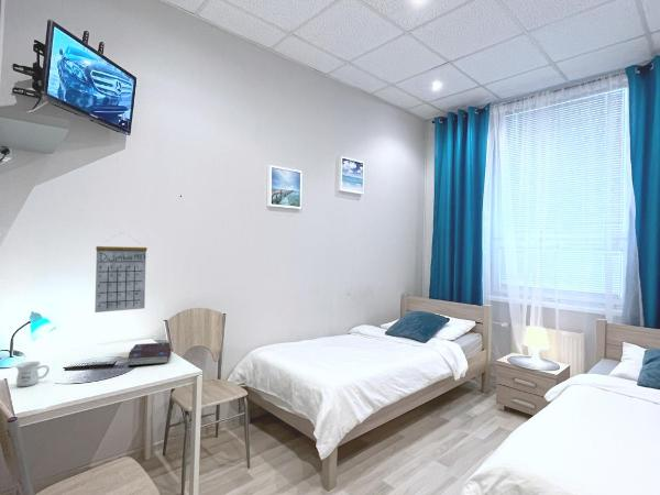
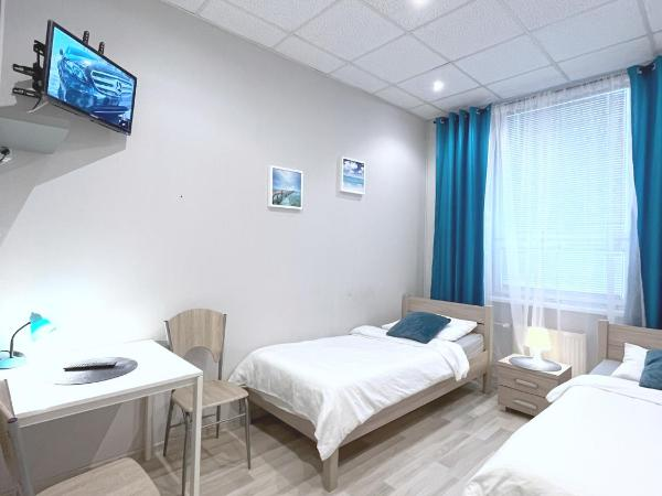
- calendar (121, 271)
- mug (32, 373)
- book (150, 352)
